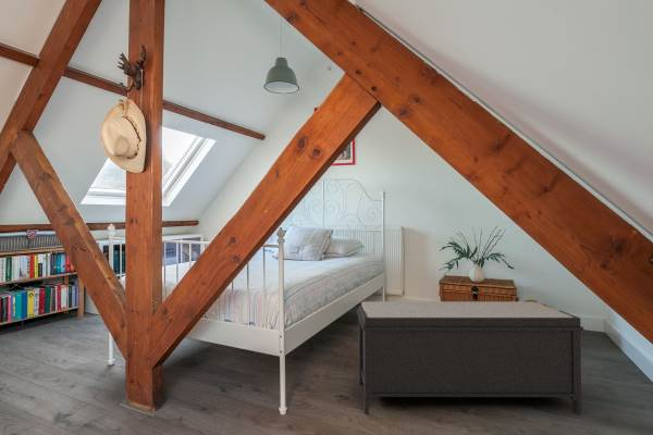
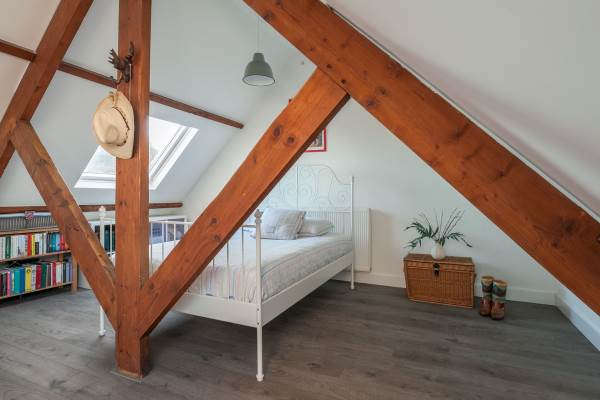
- bench (459, 352)
